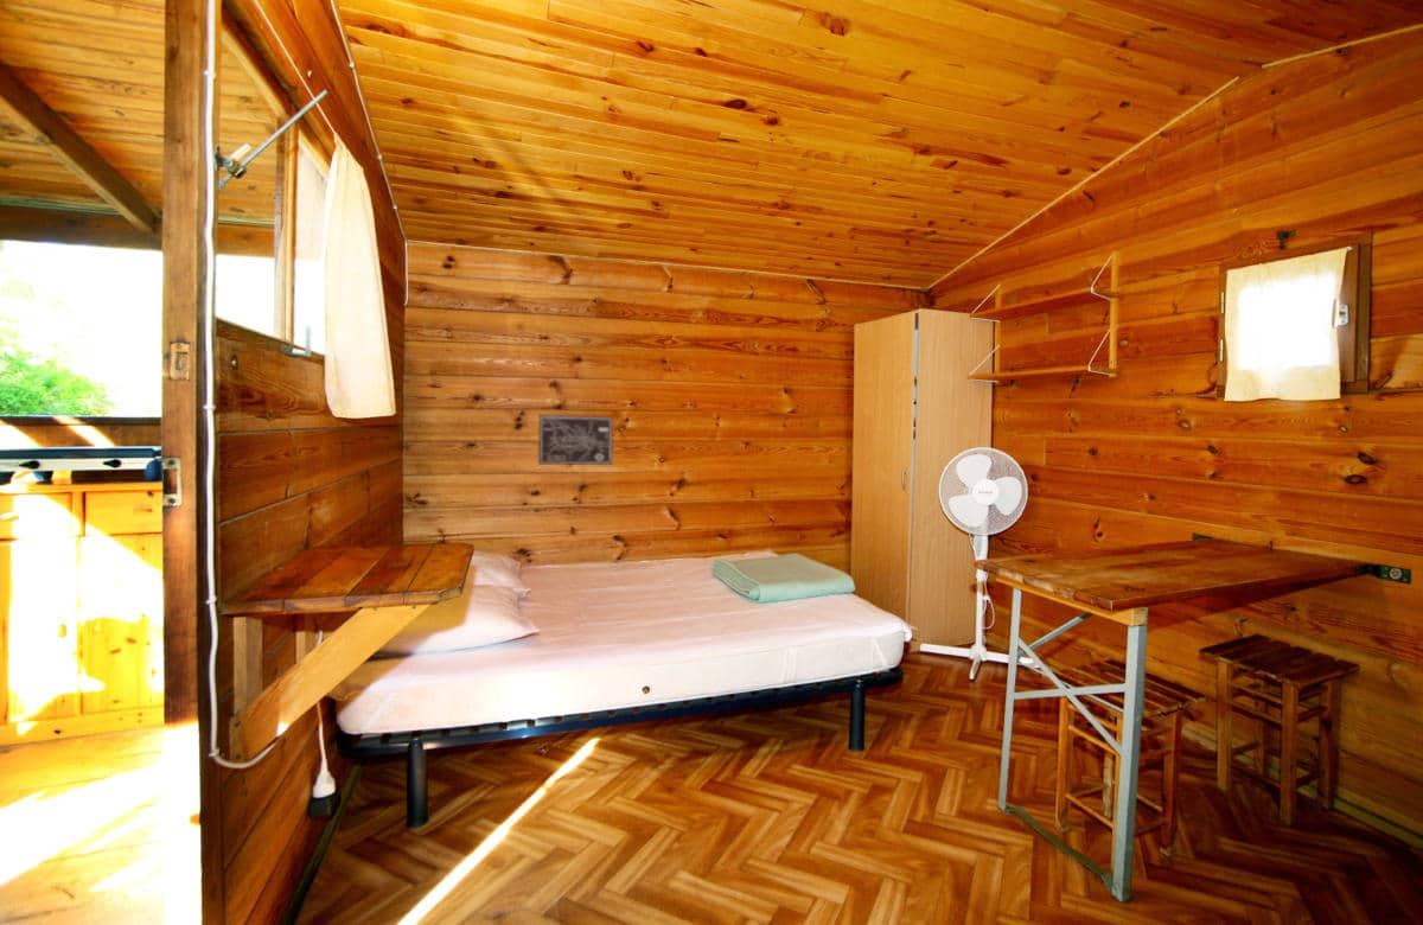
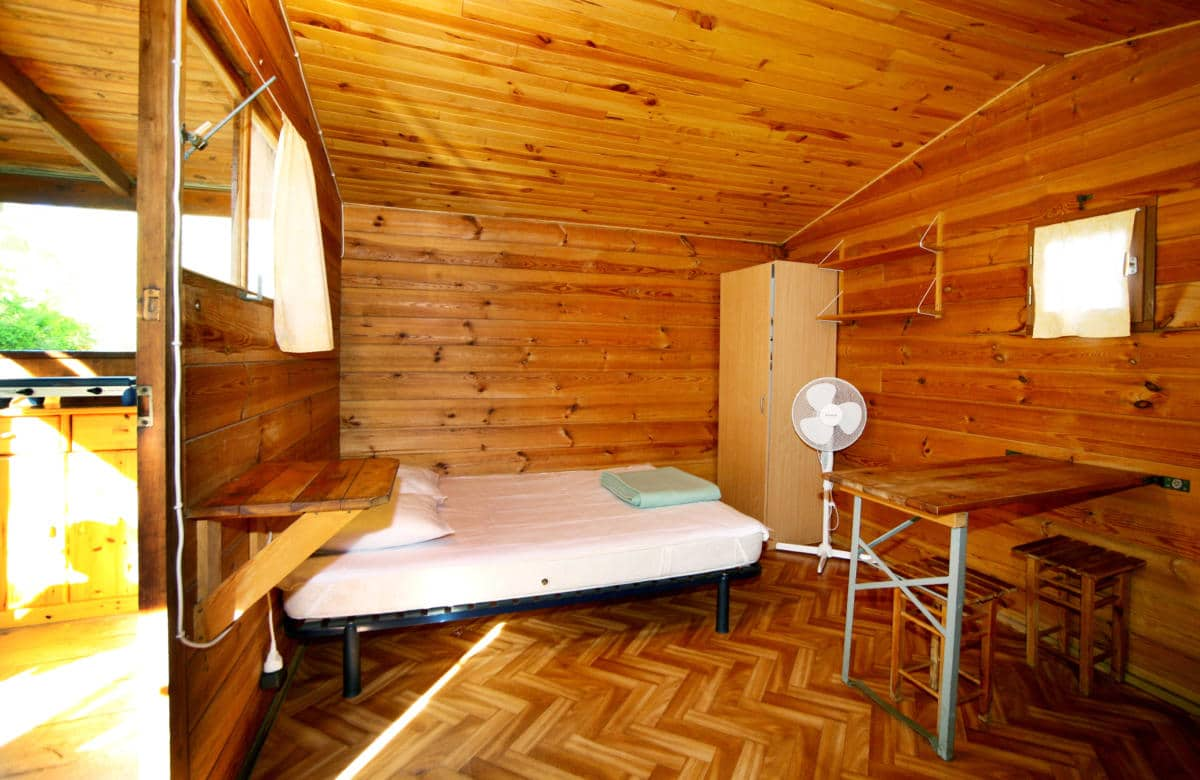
- wall art (575, 440)
